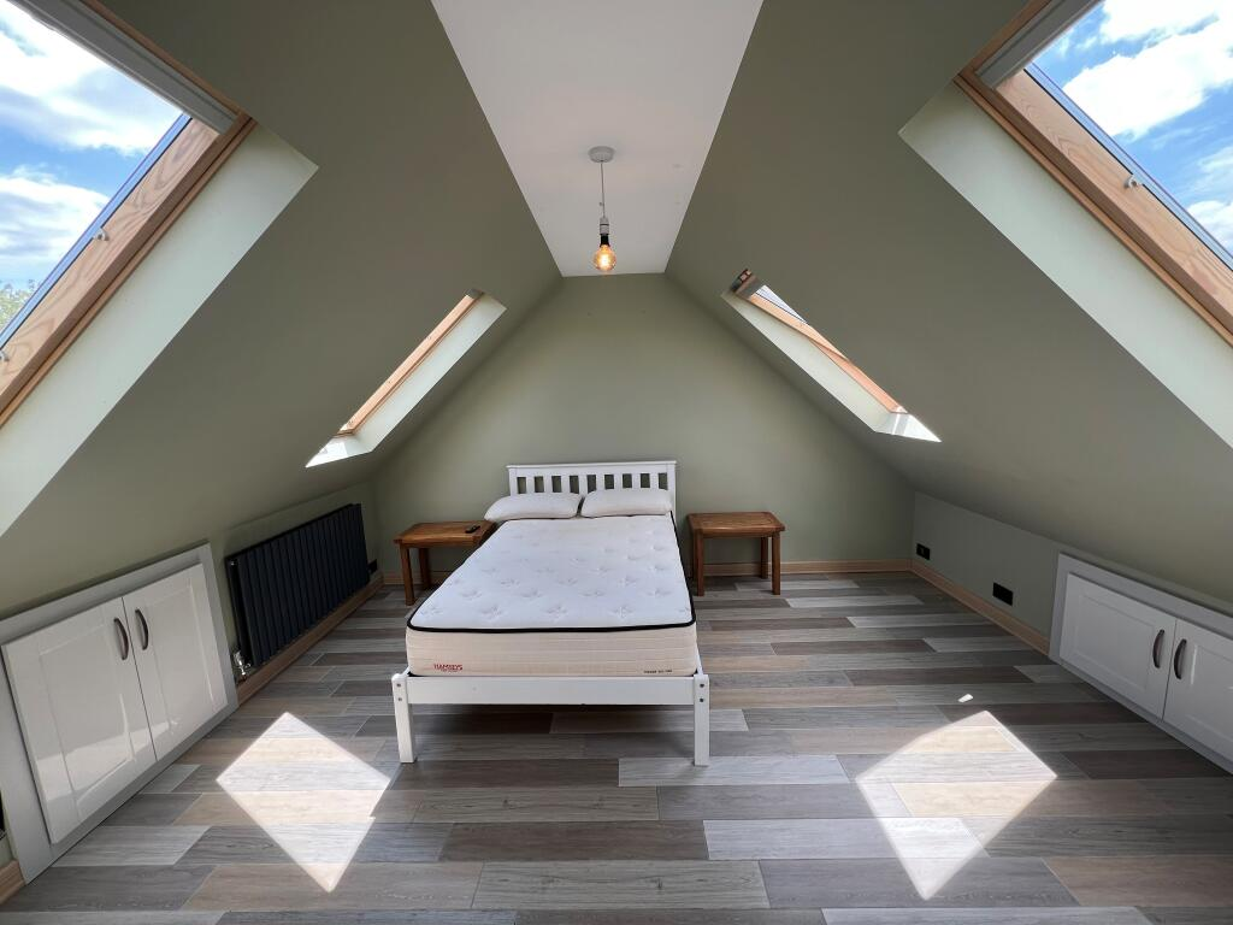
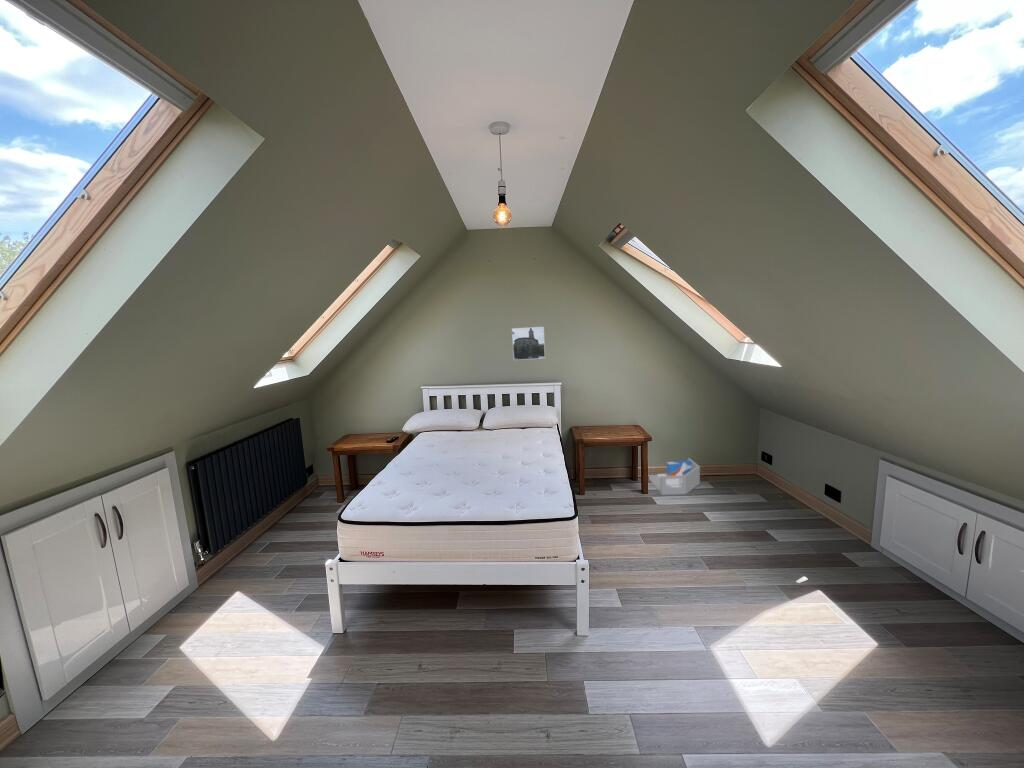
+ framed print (528, 343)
+ storage bin (676, 475)
